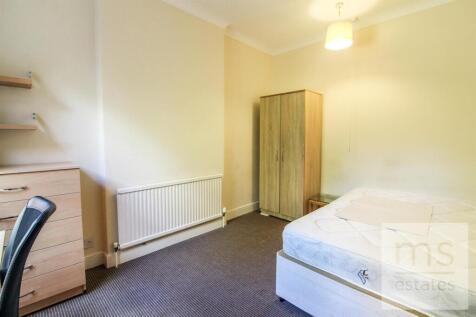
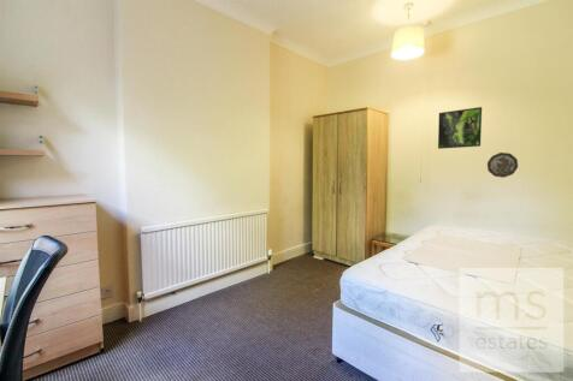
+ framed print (459, 129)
+ decorative plate (502, 165)
